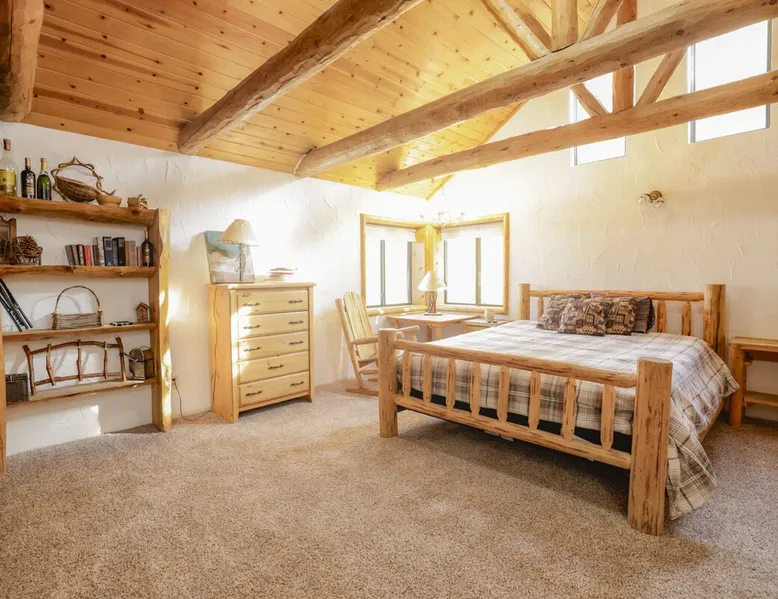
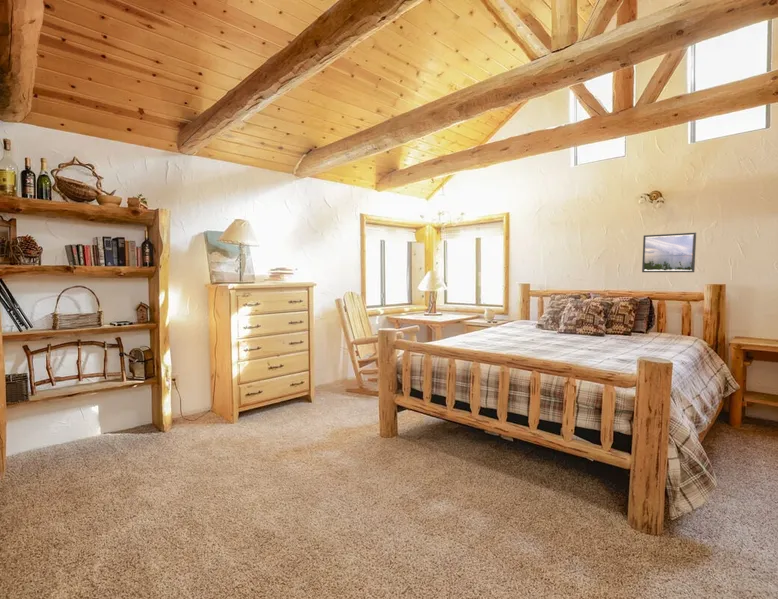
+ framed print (668, 253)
